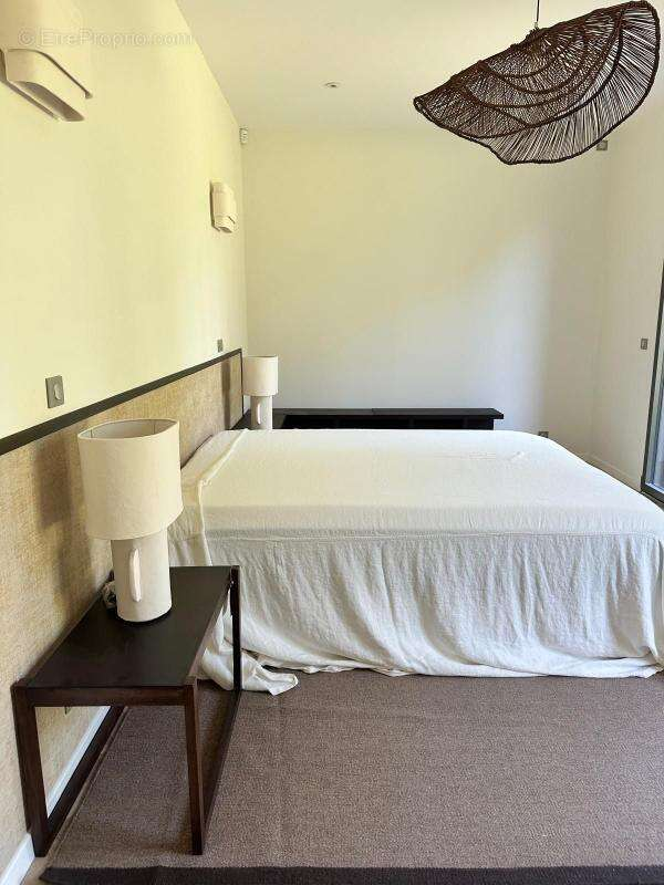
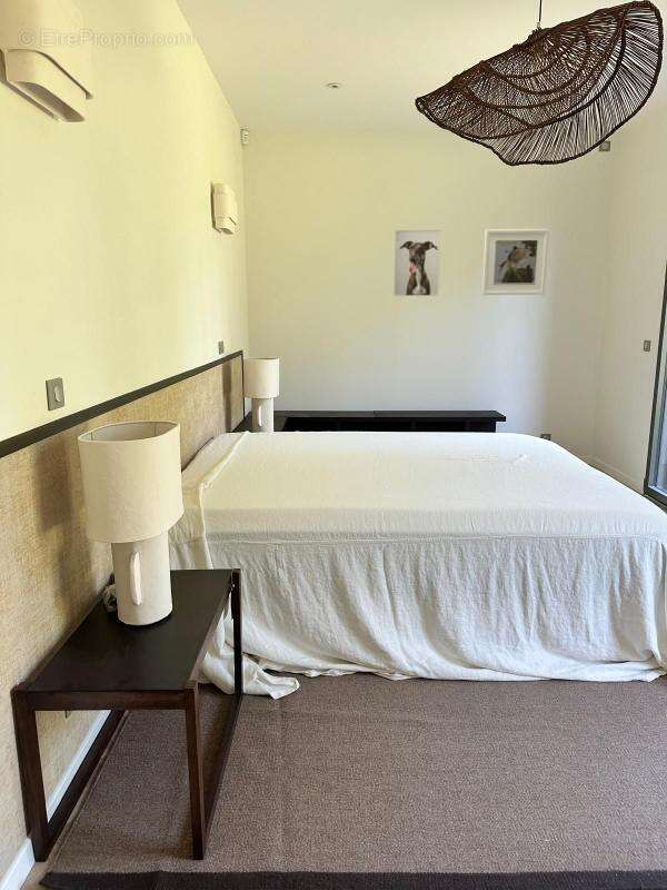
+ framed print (417, 263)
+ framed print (515, 261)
